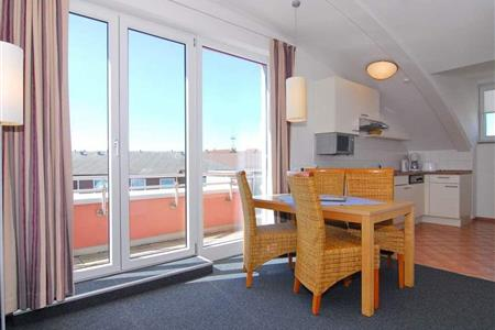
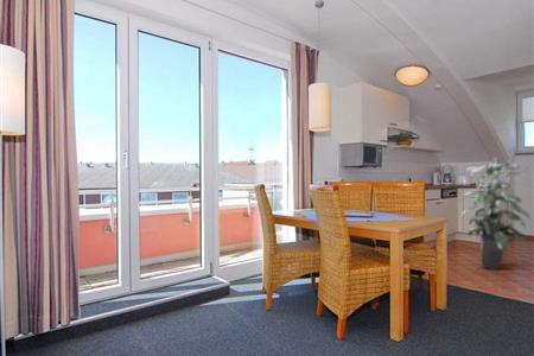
+ indoor plant (495, 214)
